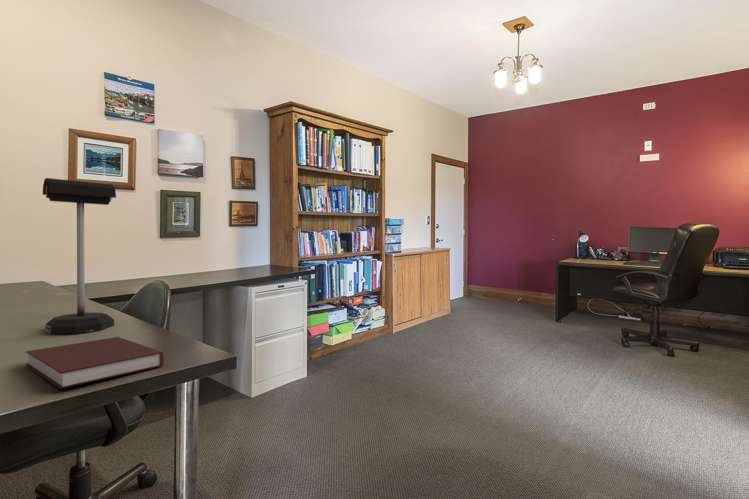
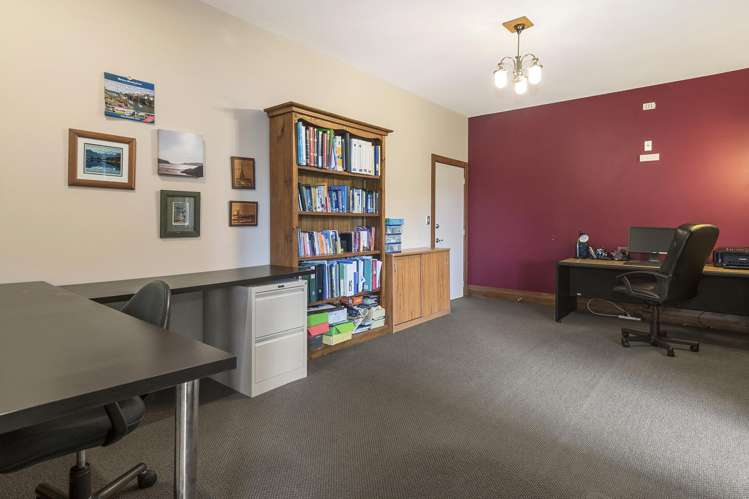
- notebook (94, 358)
- mailbox (81, 254)
